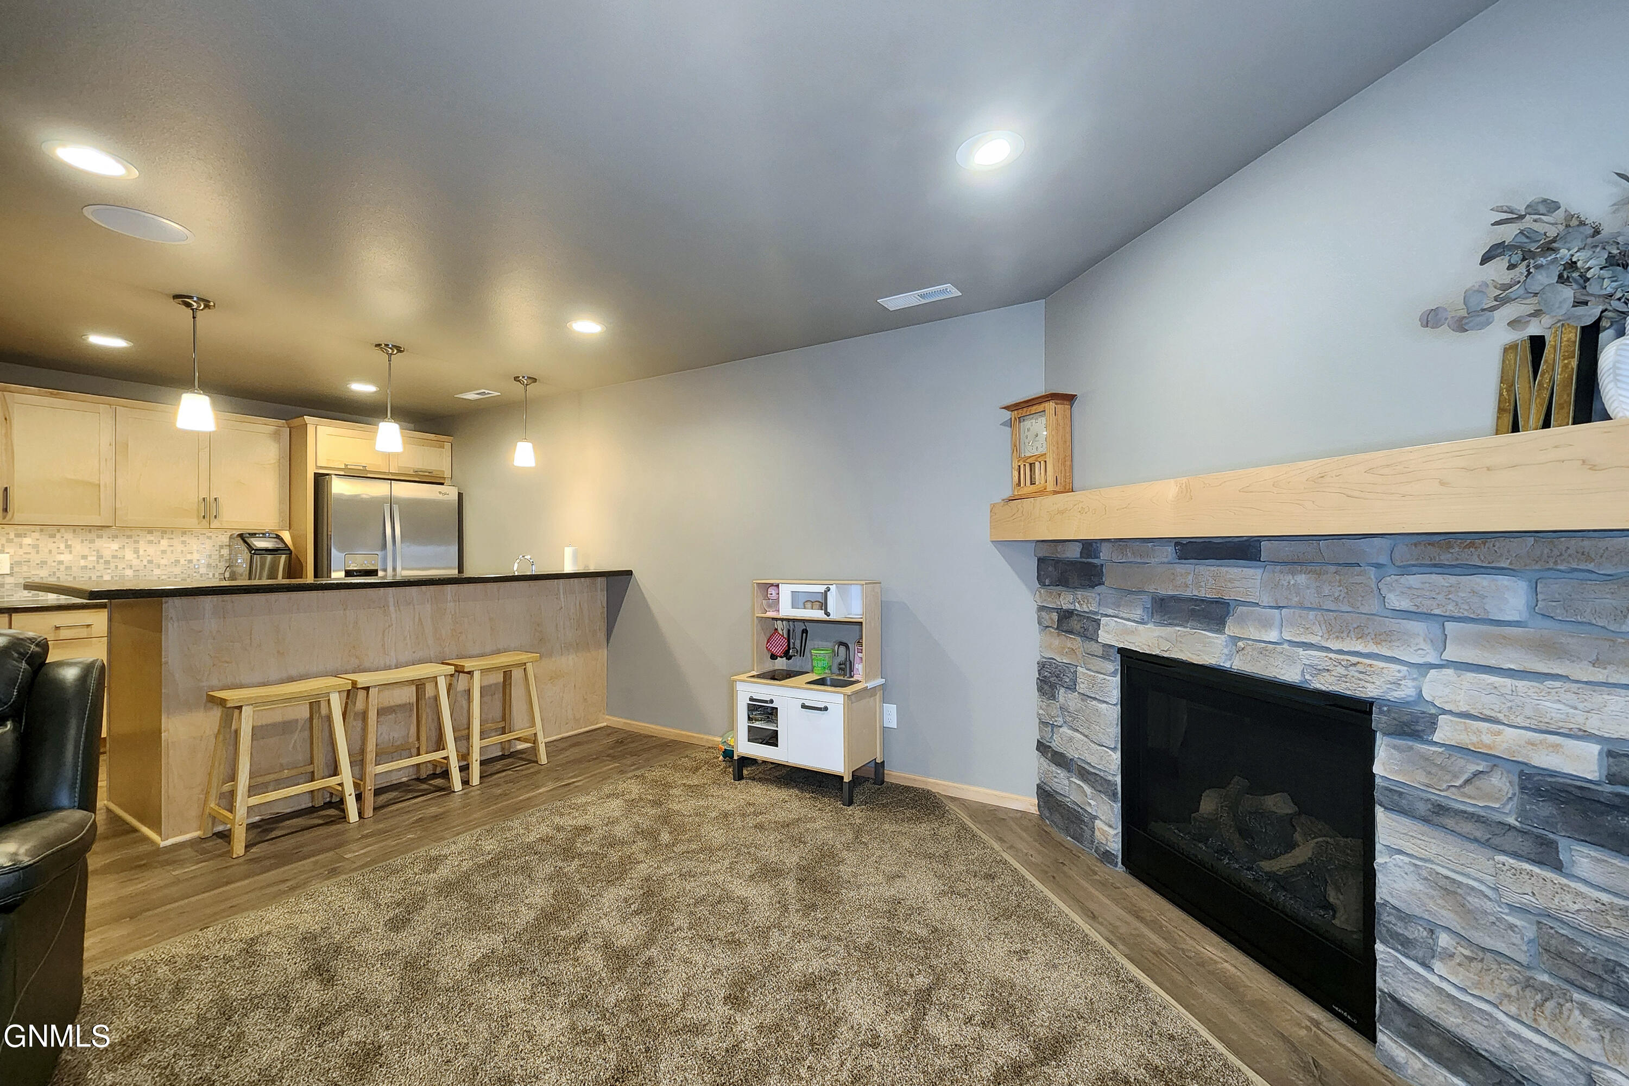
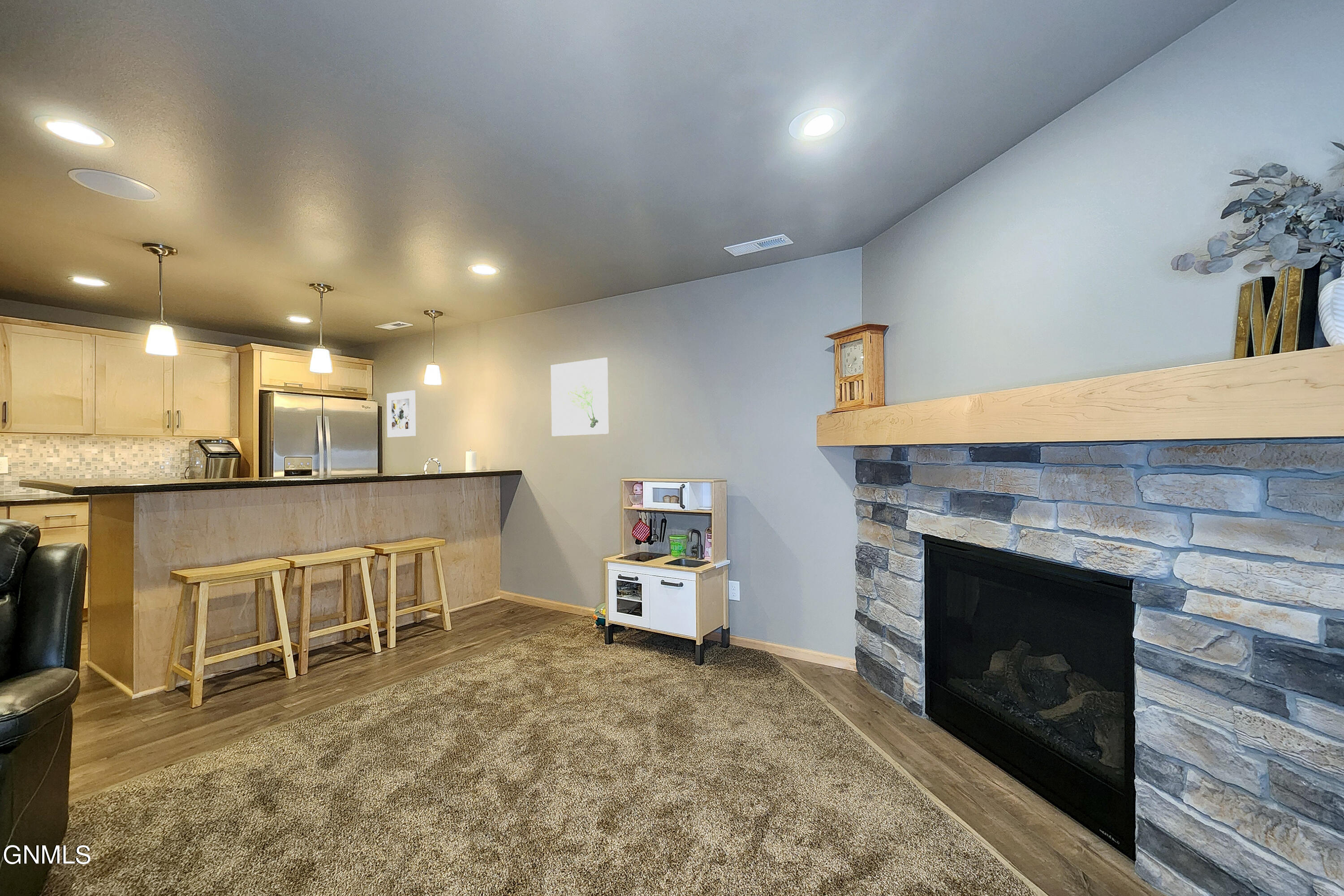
+ wall art (578, 398)
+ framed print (401, 414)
